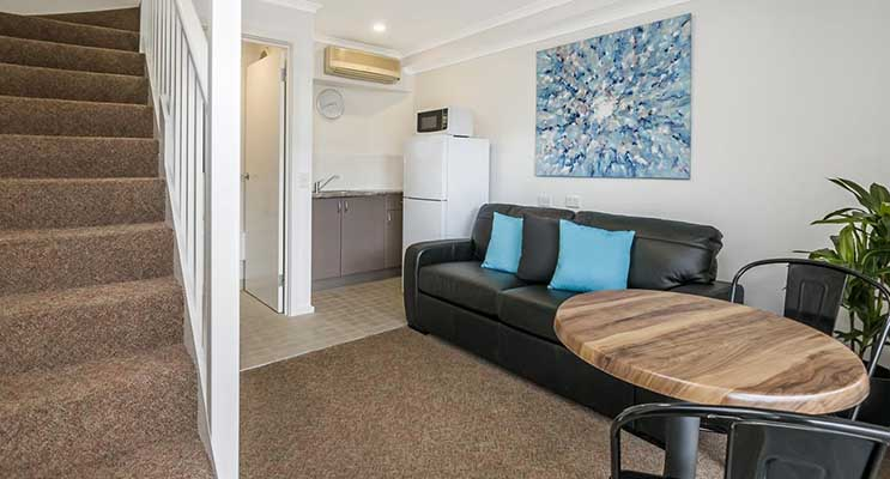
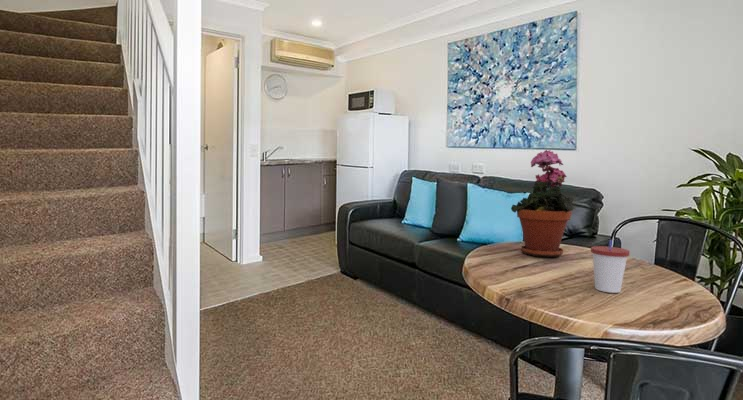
+ cup (609, 264)
+ potted plant (545, 202)
